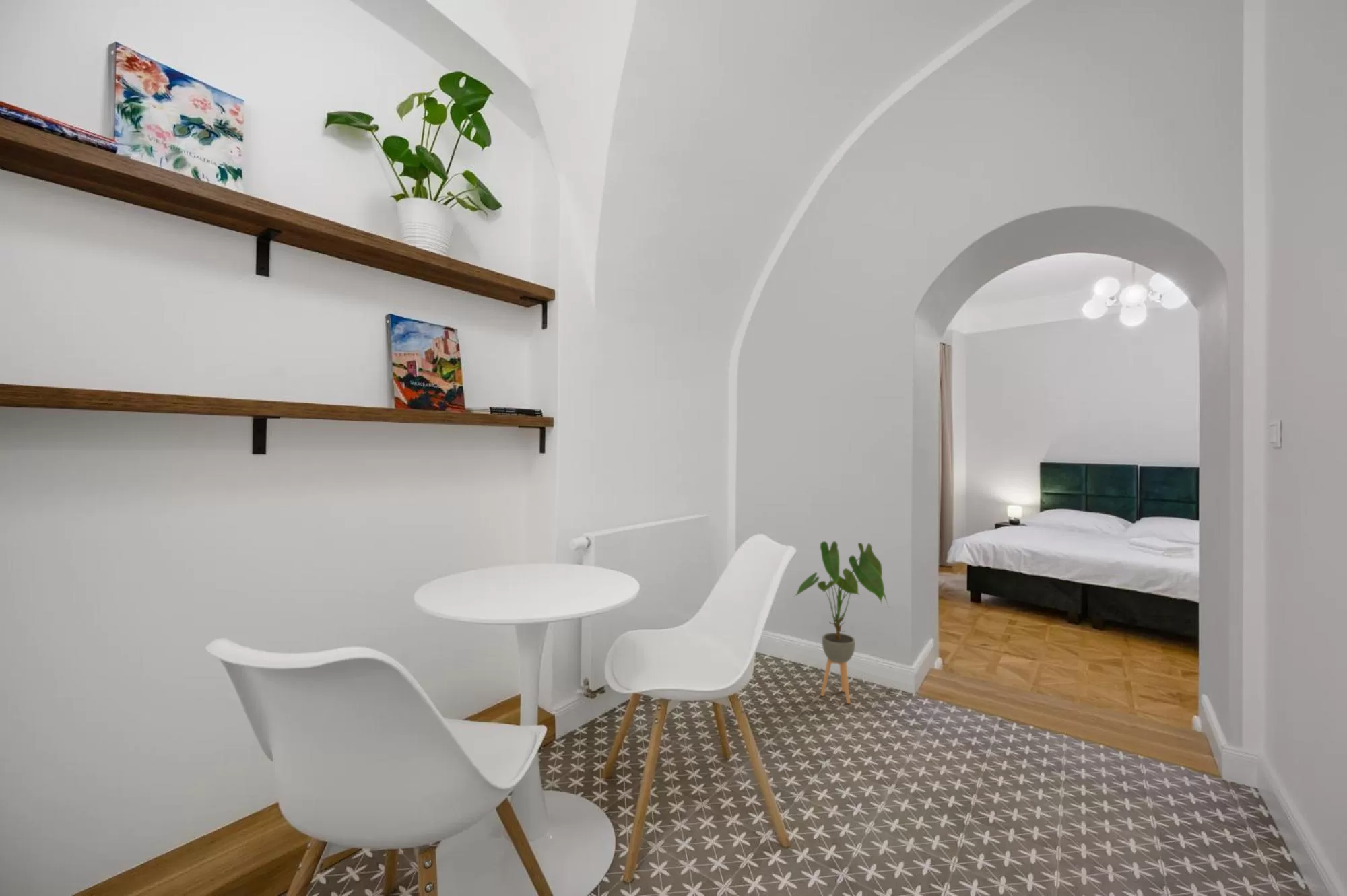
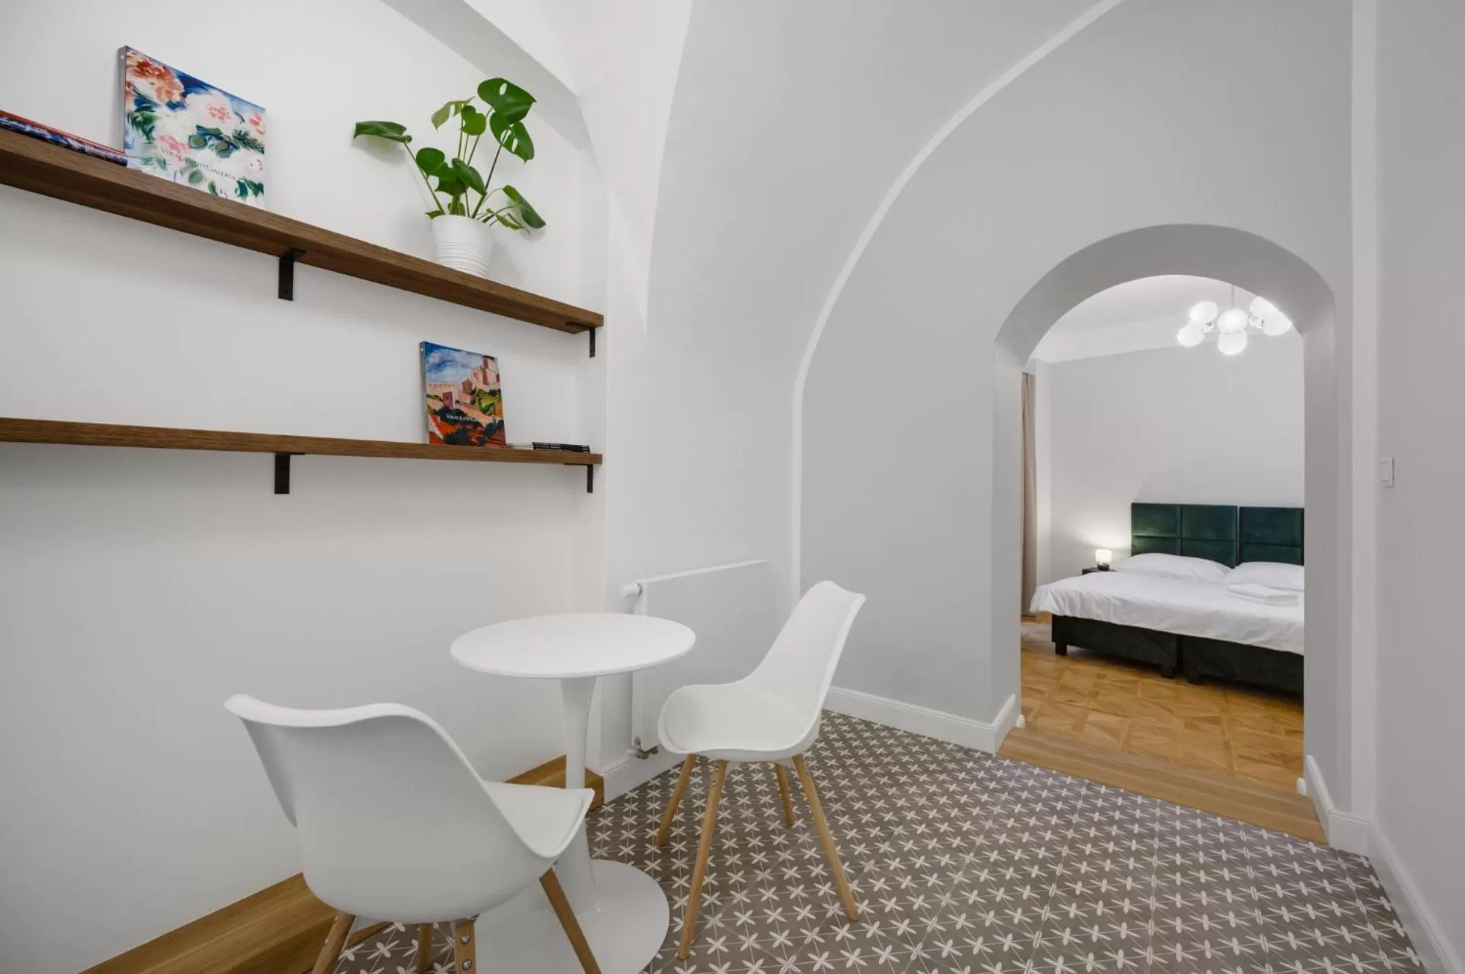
- house plant (845, 618)
